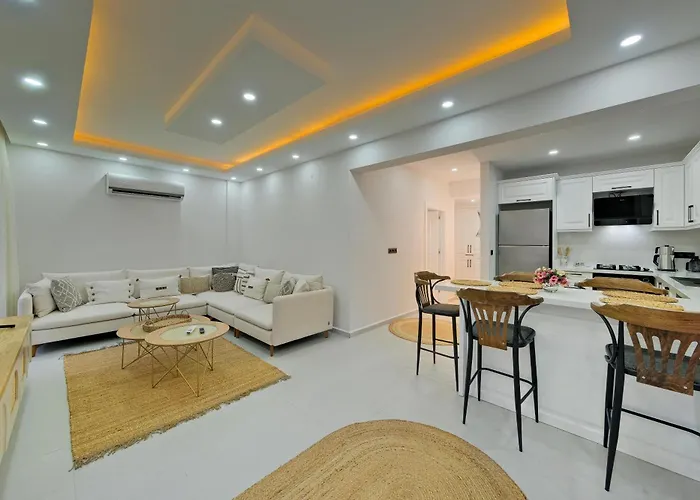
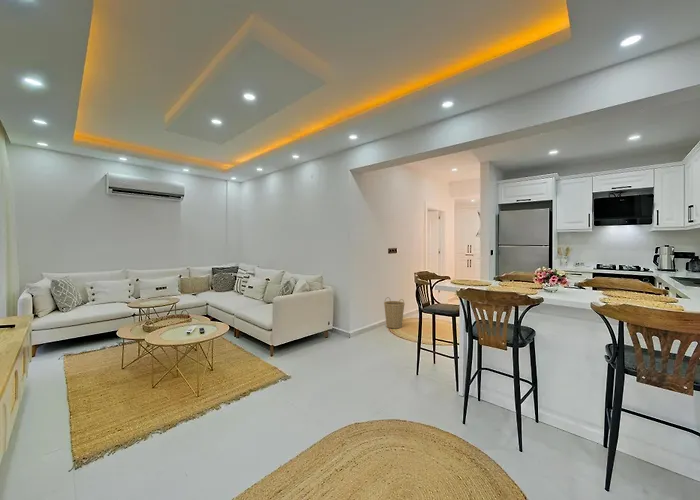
+ basket (394, 312)
